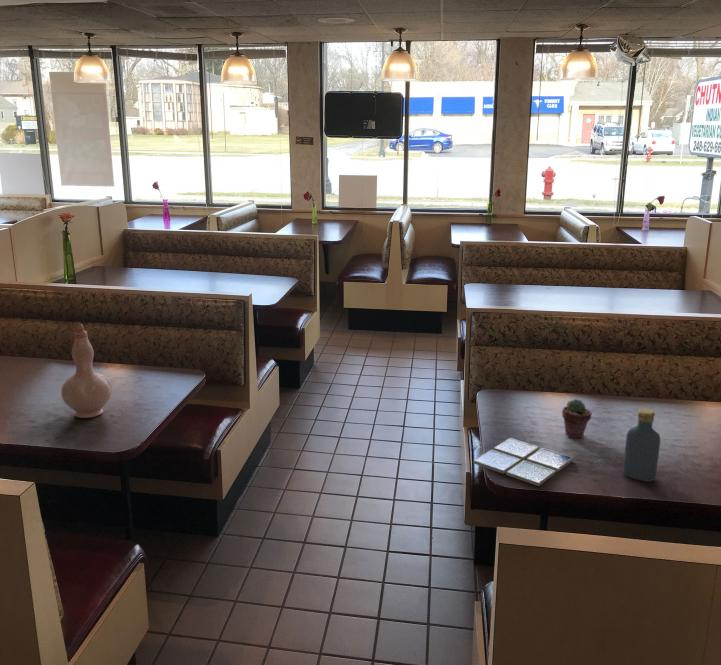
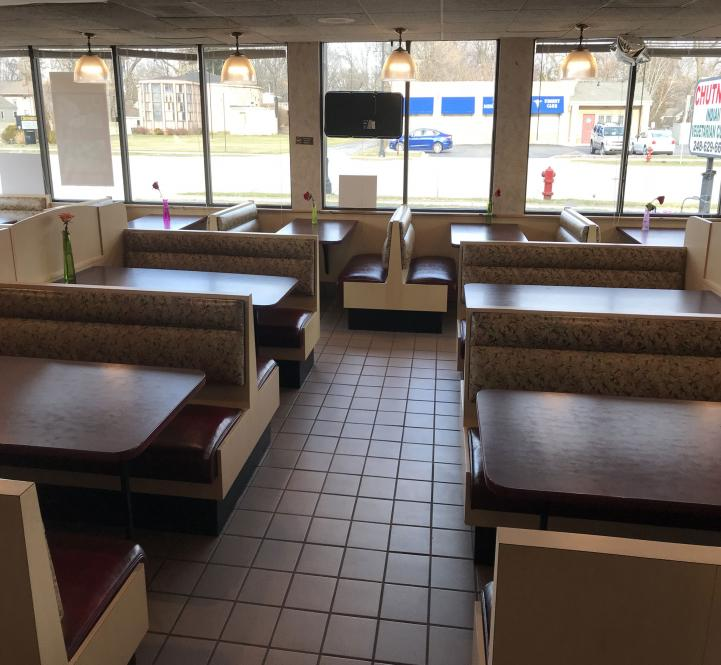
- drink coaster (523, 460)
- vodka (642, 444)
- potted succulent (576, 417)
- vase (84, 369)
